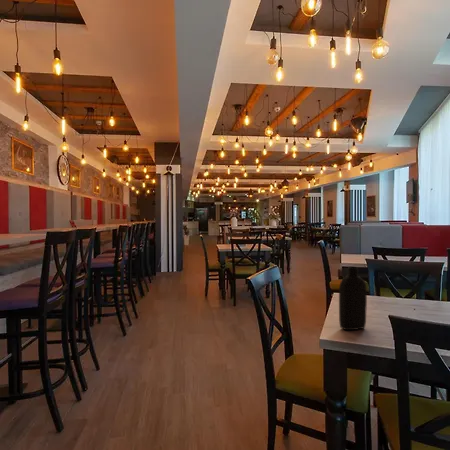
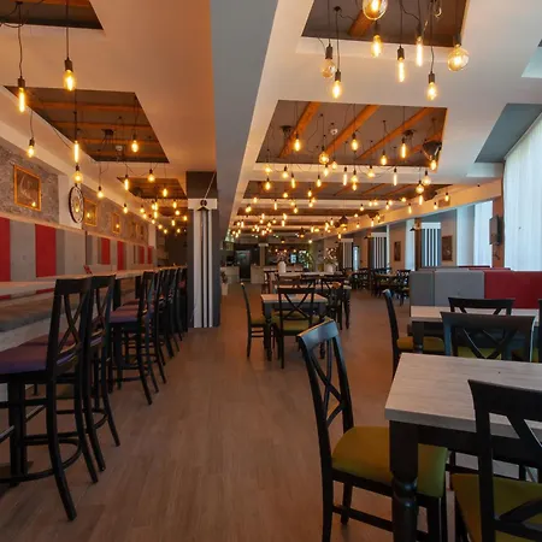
- bottle (352, 297)
